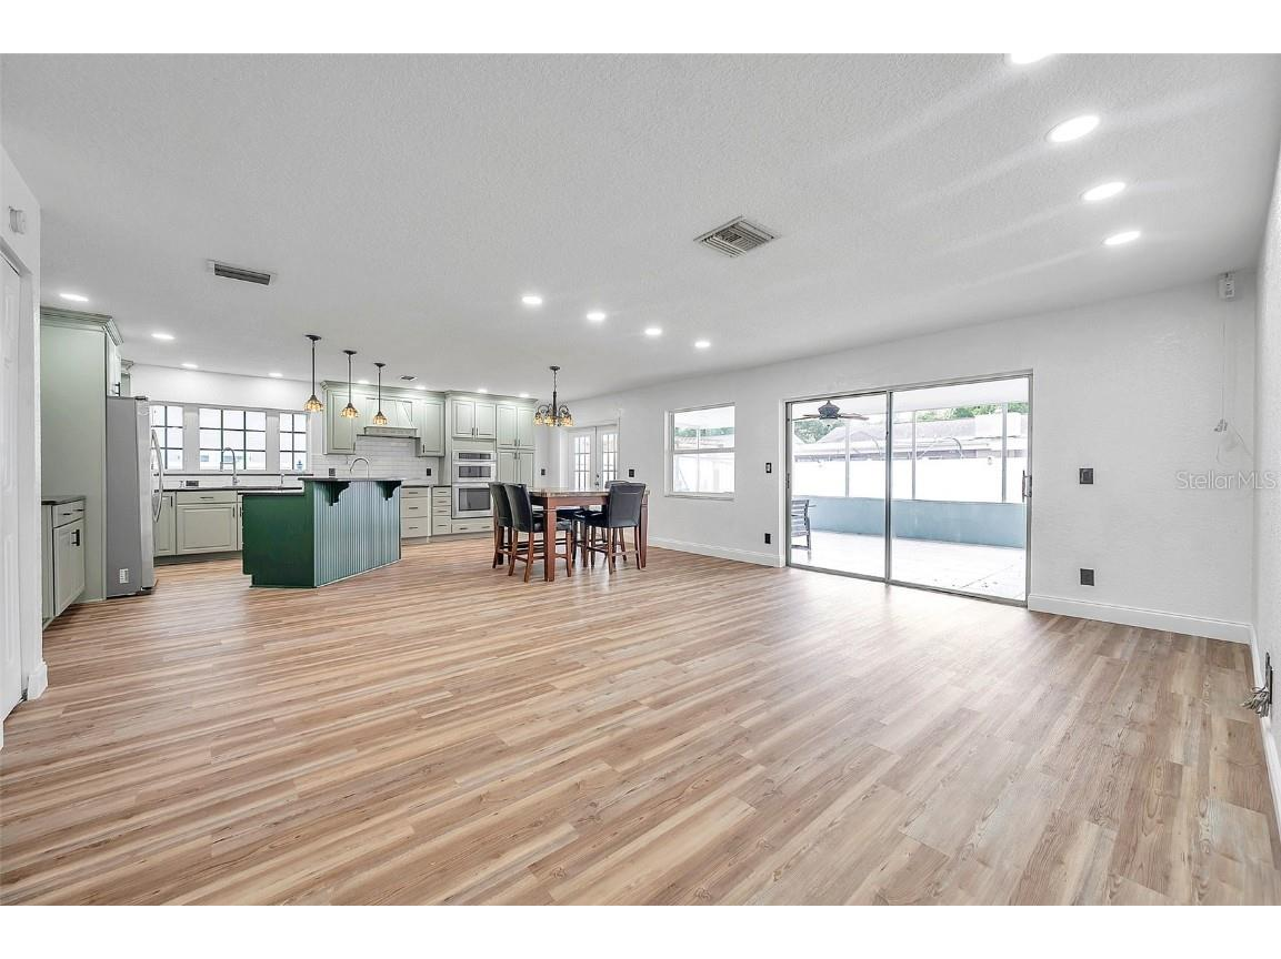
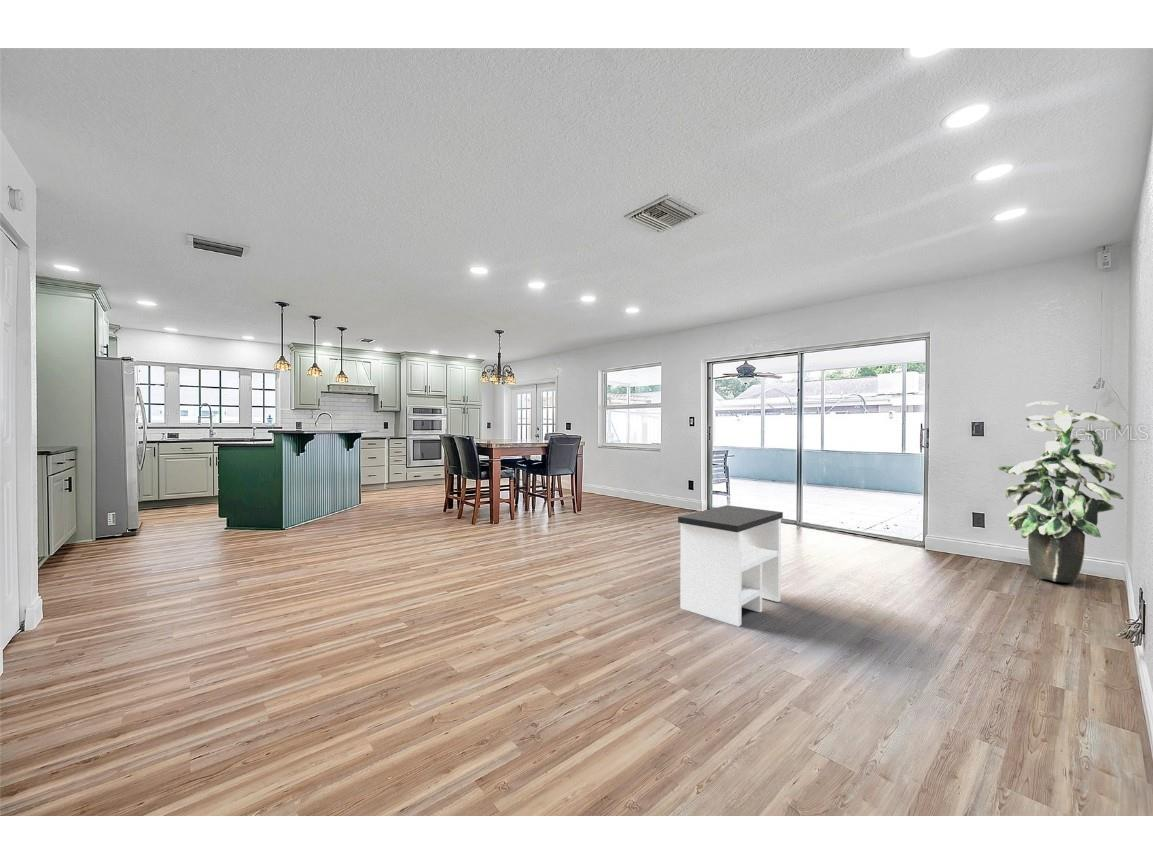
+ indoor plant (1053, 491)
+ side table (731, 559)
